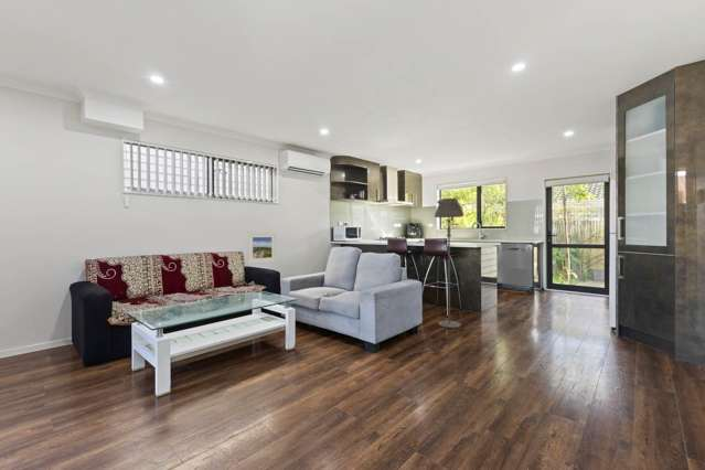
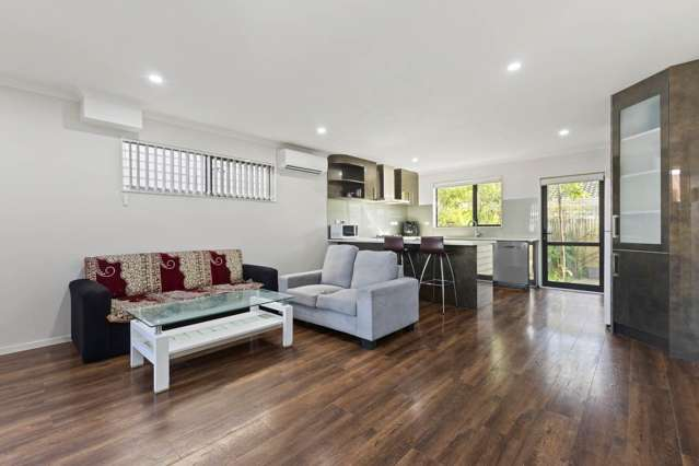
- floor lamp (449, 261)
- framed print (261, 247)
